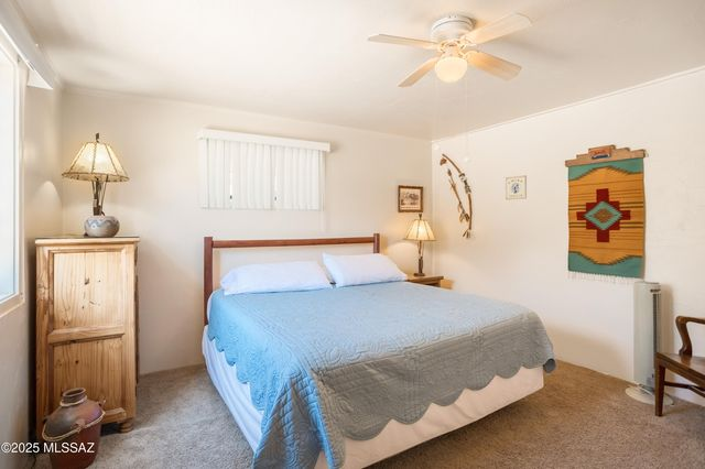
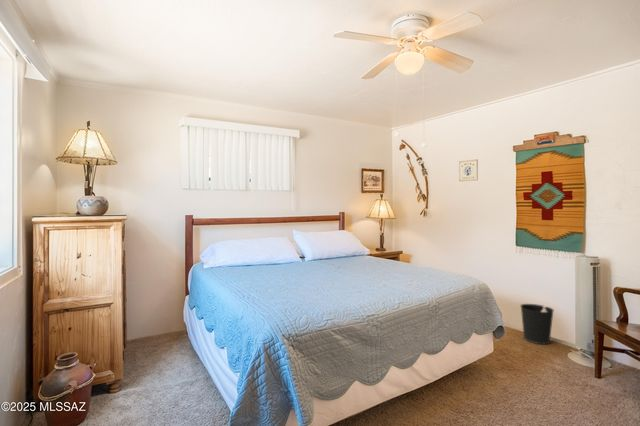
+ wastebasket (536, 323)
